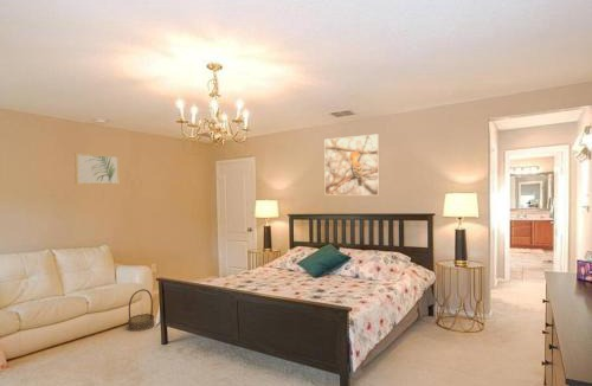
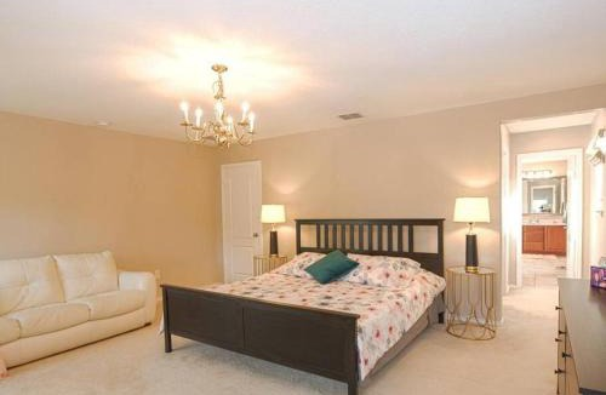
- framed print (350, 166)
- wall art (97, 169)
- basket (143, 314)
